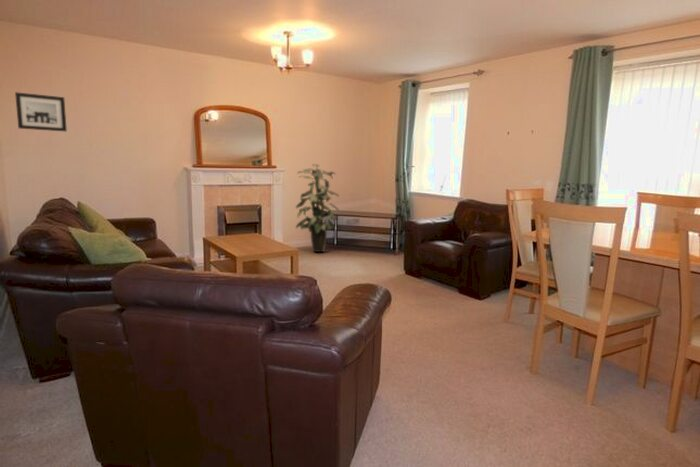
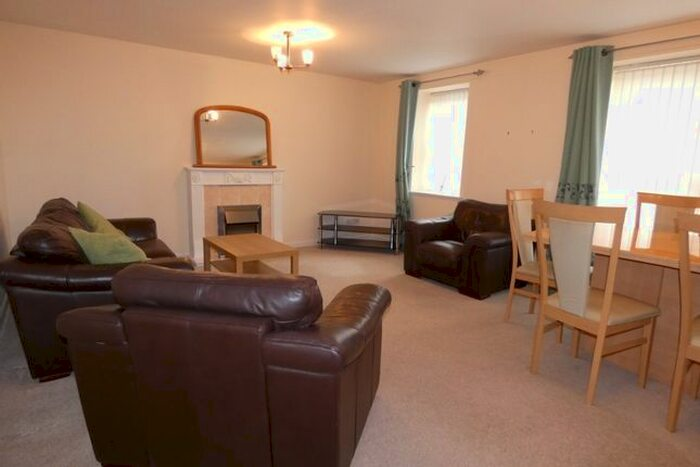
- indoor plant (316, 208)
- wall art (41, 112)
